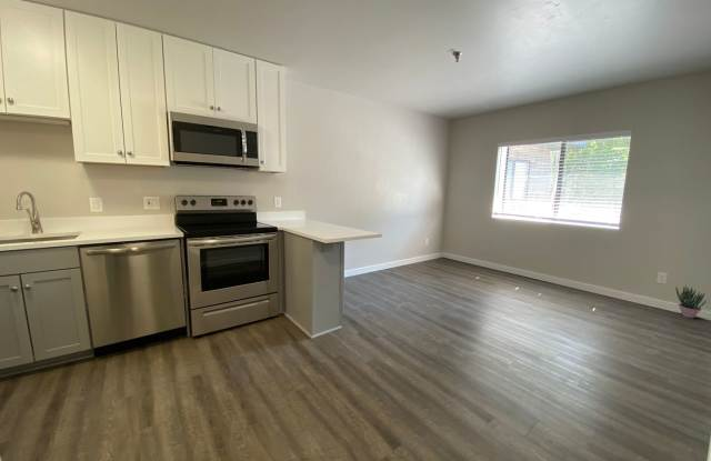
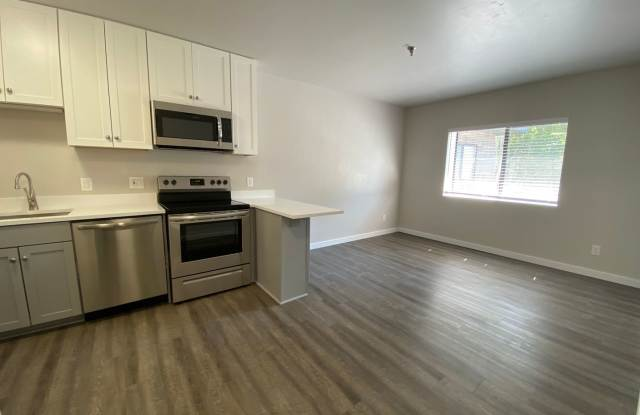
- potted plant (689, 301)
